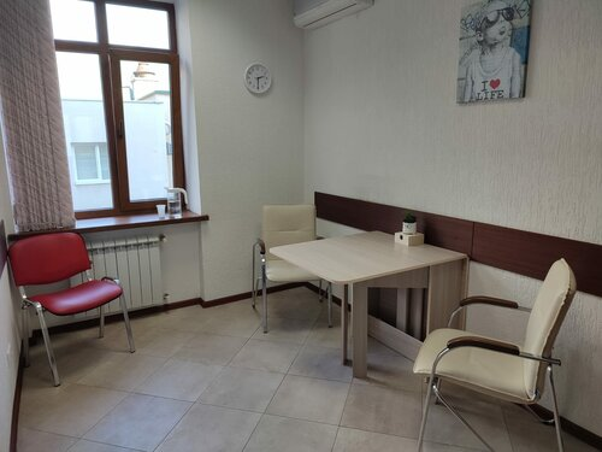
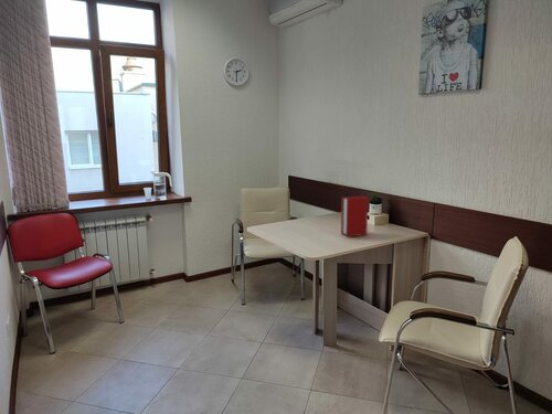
+ book (353, 215)
